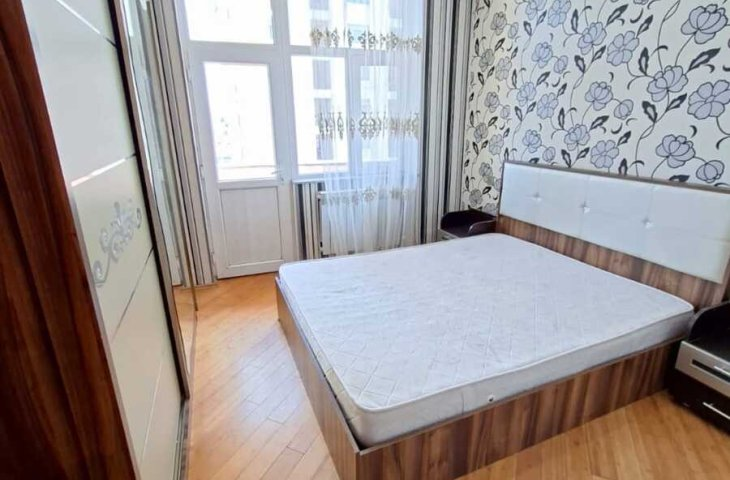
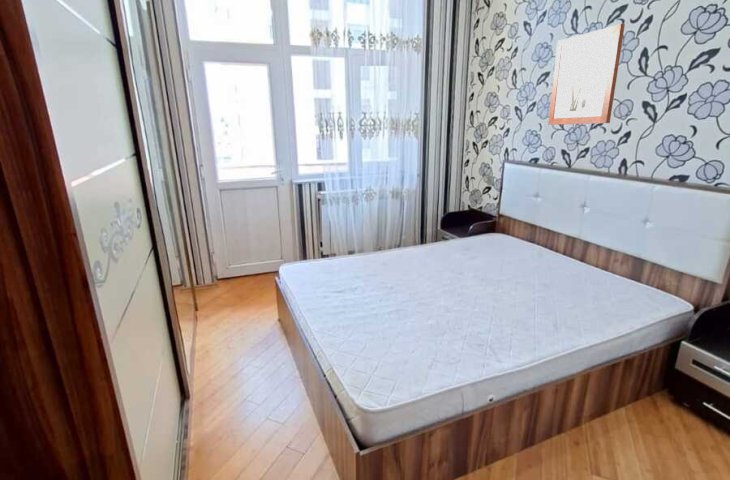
+ wall art (582, 80)
